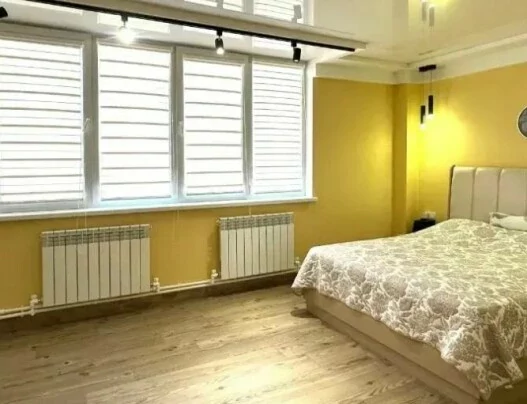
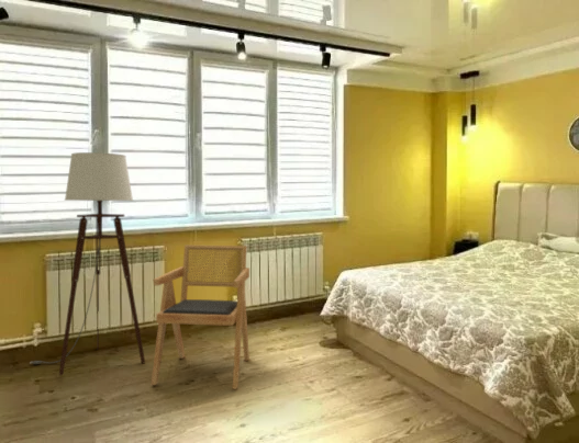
+ floor lamp (81, 257)
+ armchair (205, 309)
